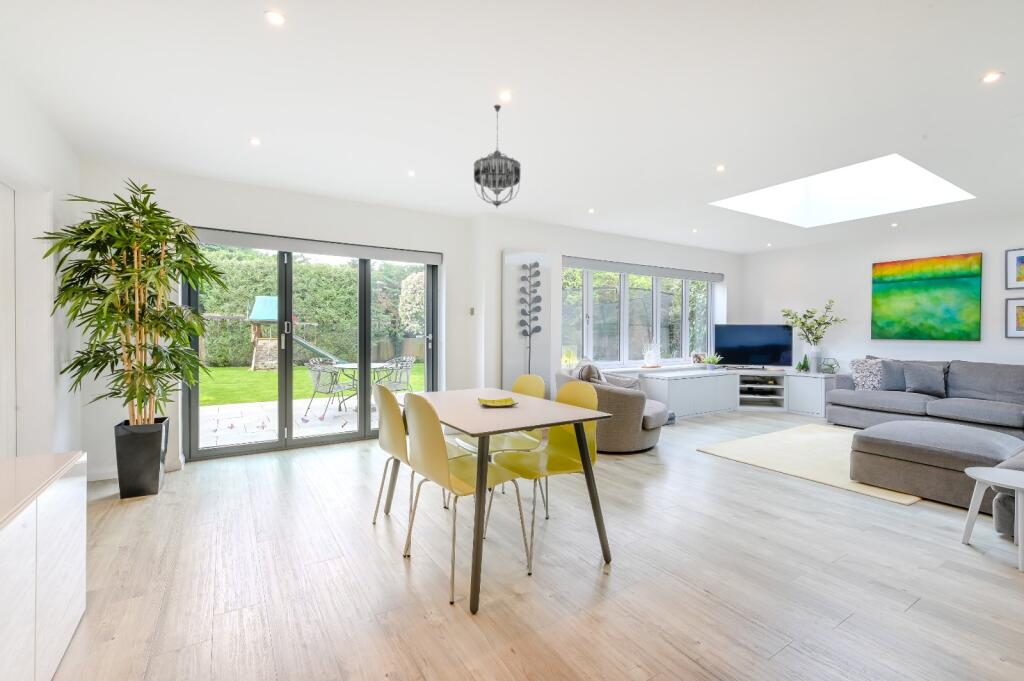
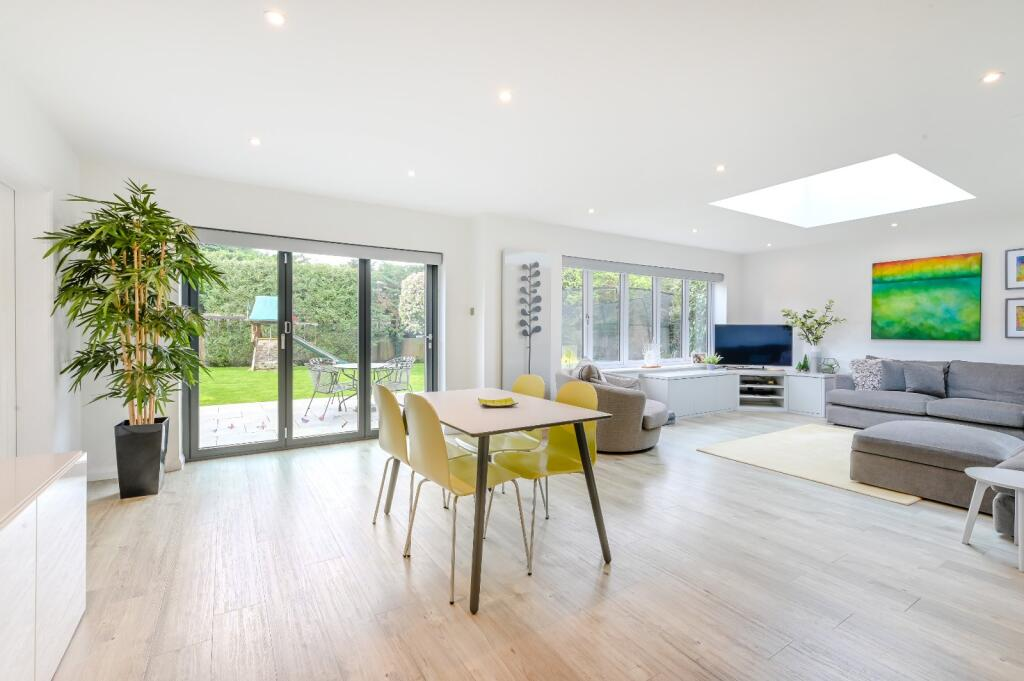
- chandelier (497, 157)
